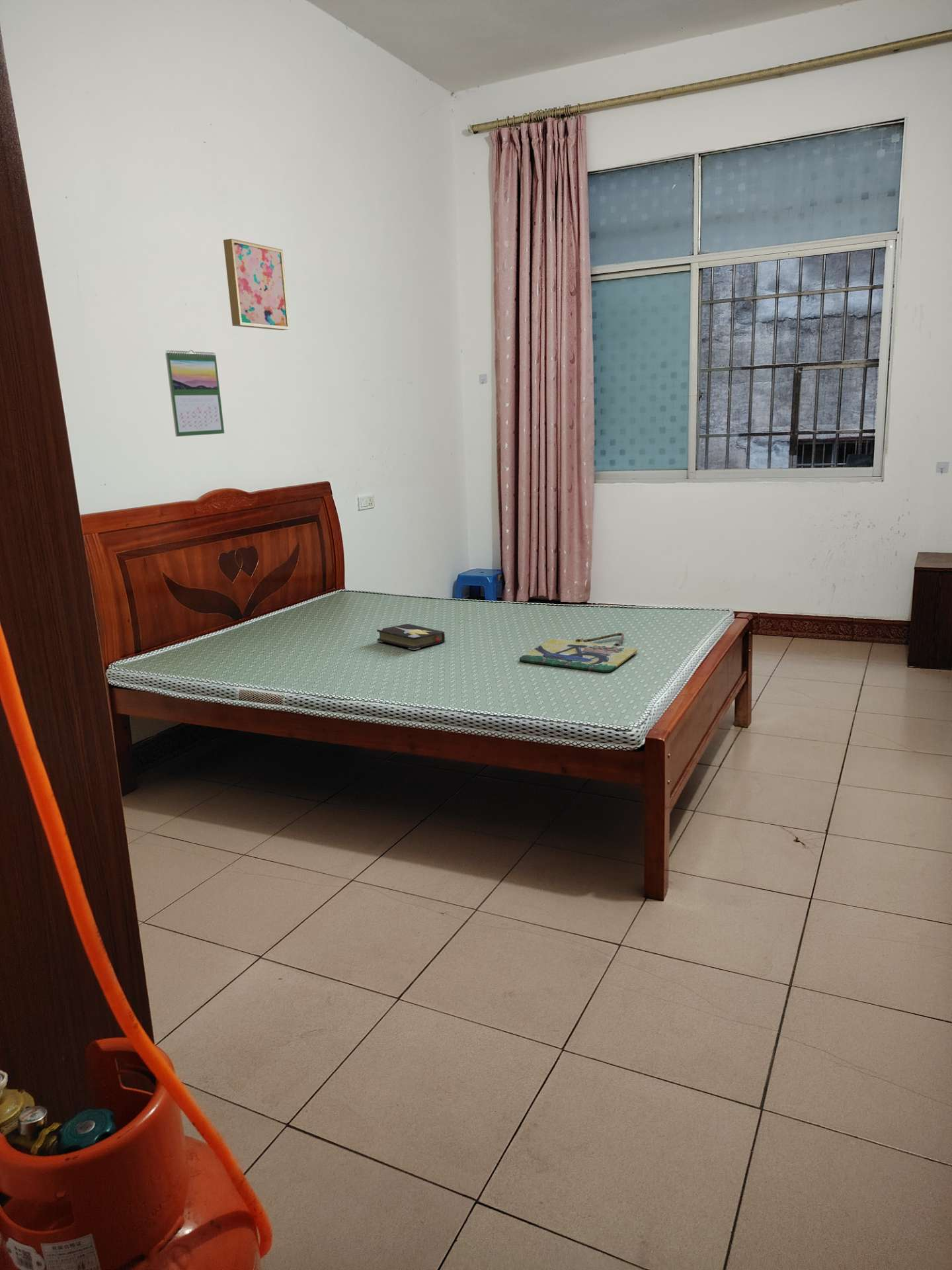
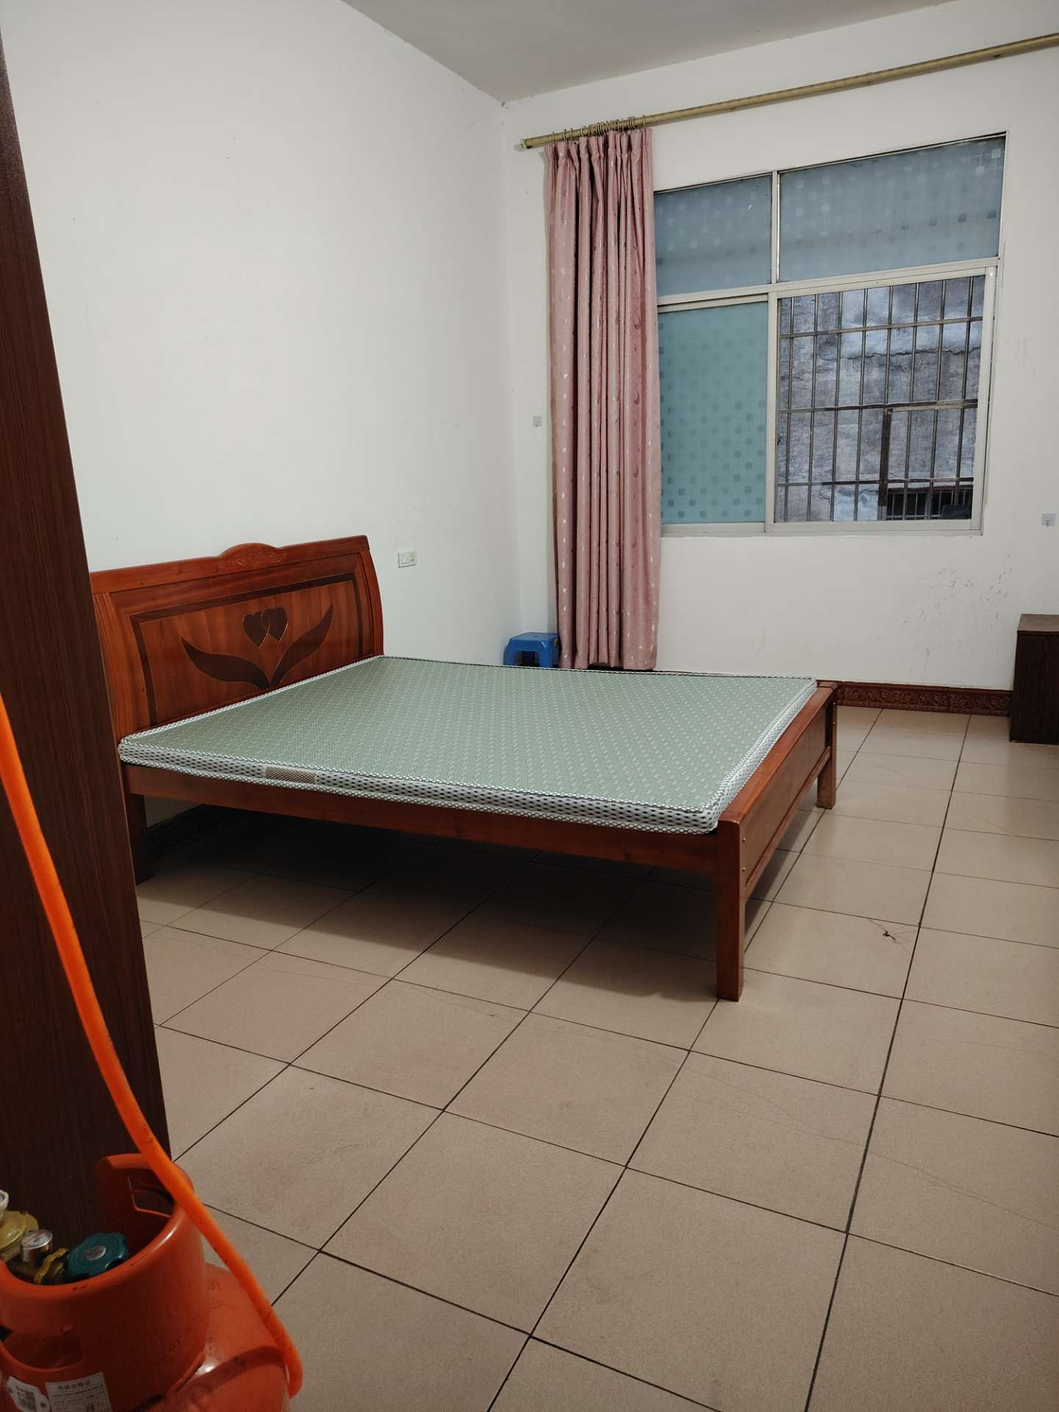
- hardback book (411, 635)
- home sign (588, 648)
- calendar (196, 392)
- wall art (258, 286)
